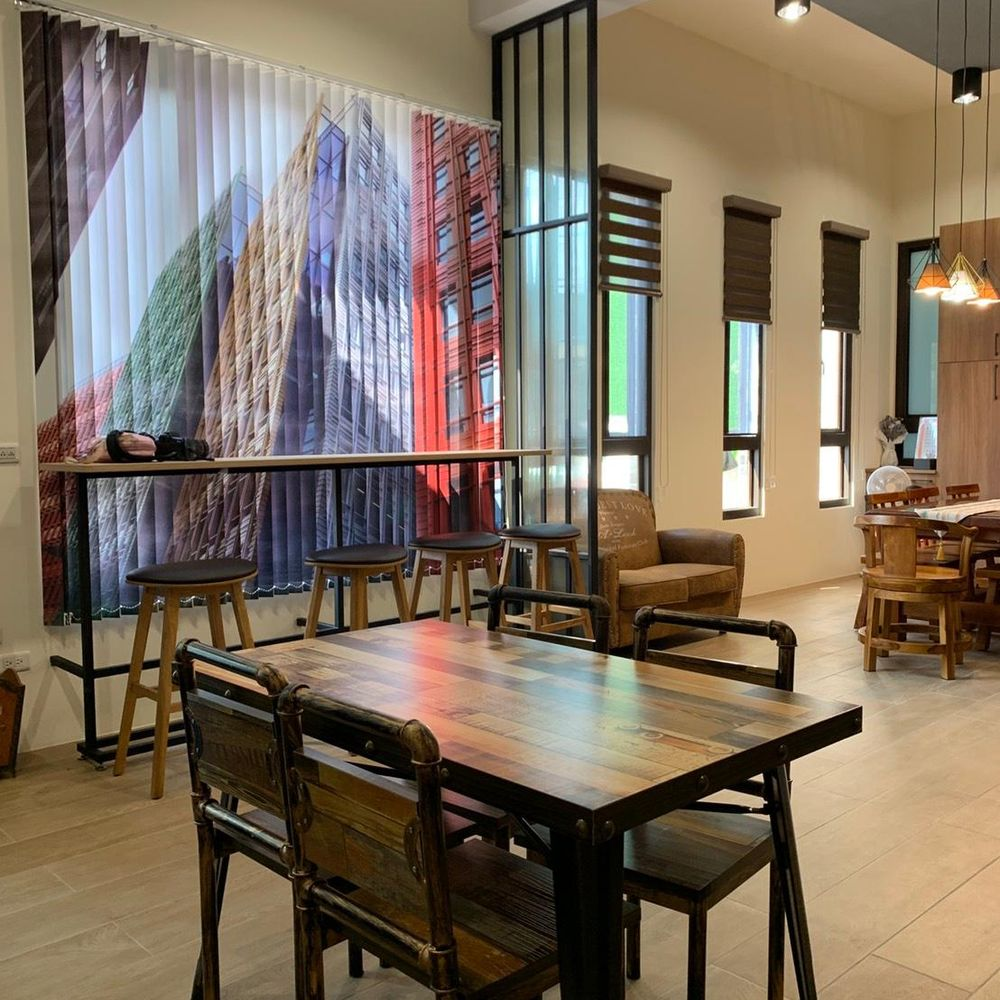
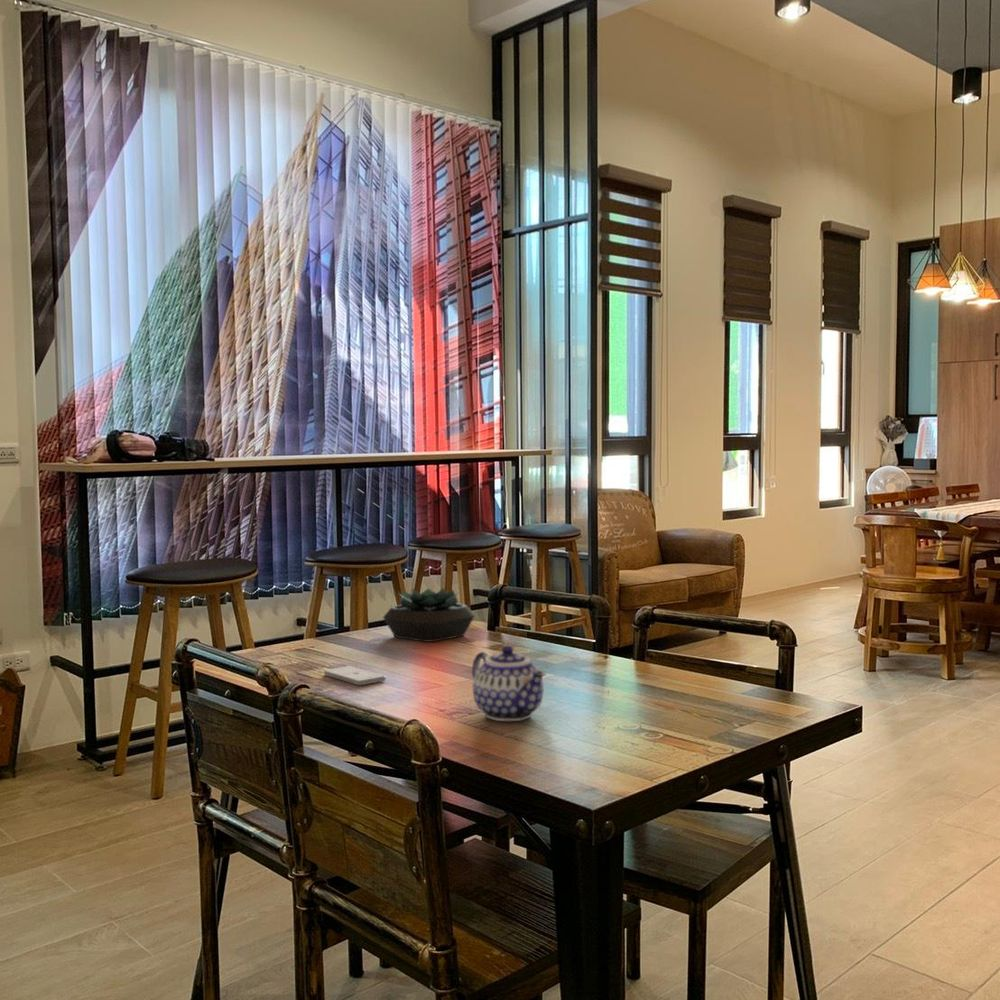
+ smartphone (354, 675)
+ teapot (508, 680)
+ succulent plant (429, 612)
